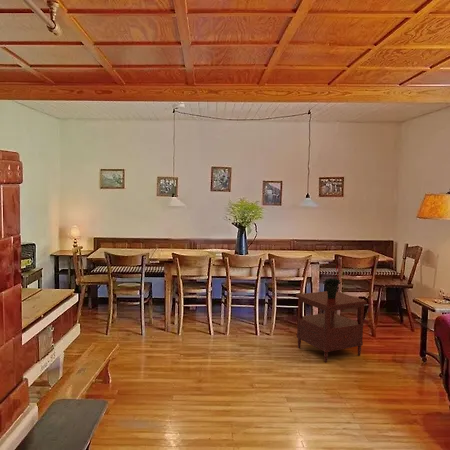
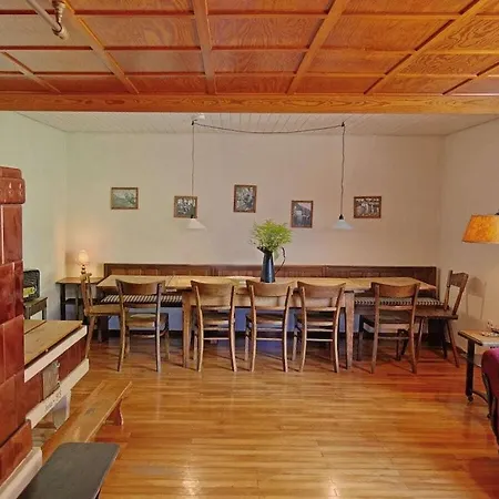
- potted plant (332, 280)
- side table (329, 324)
